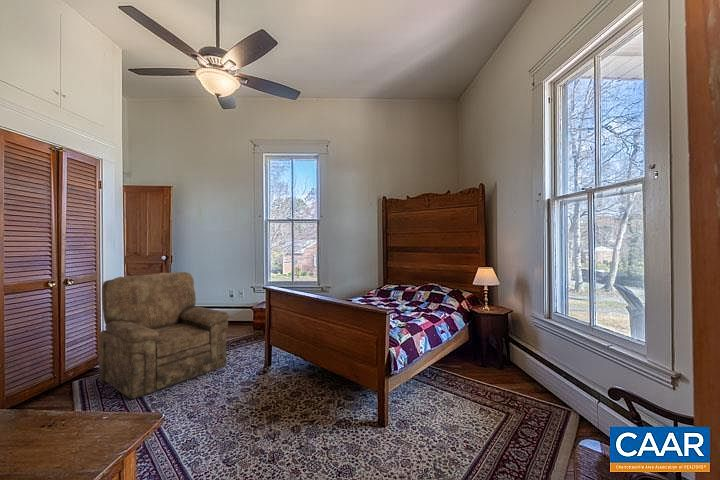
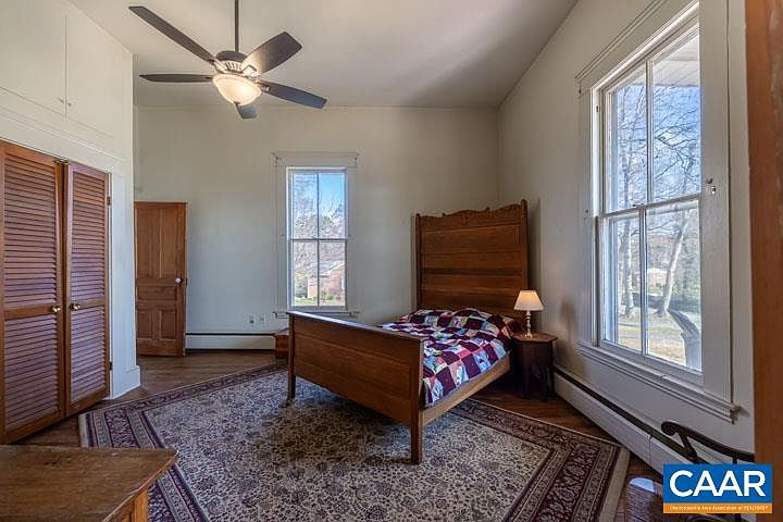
- armchair (166, 323)
